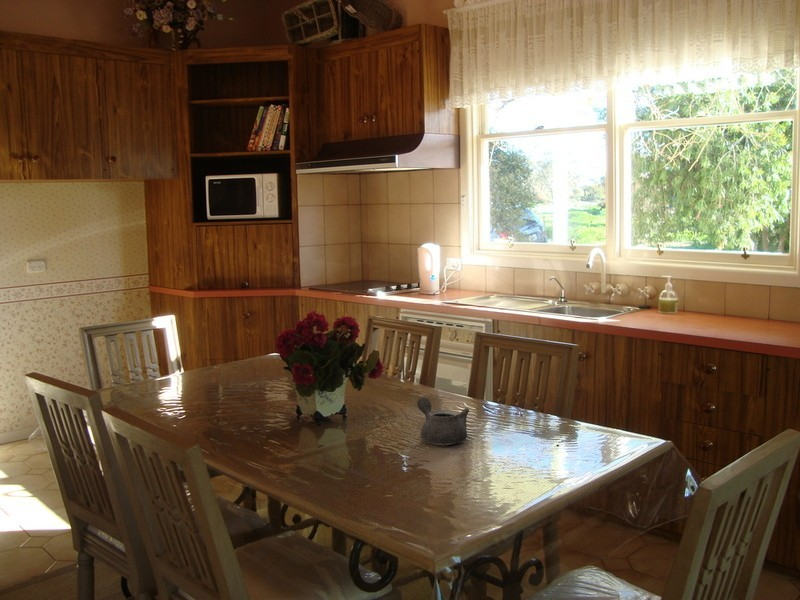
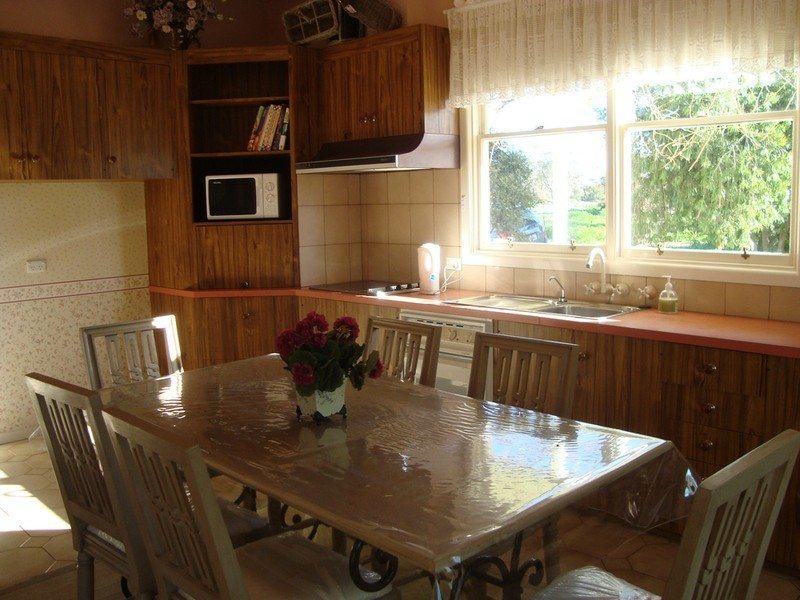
- teapot (440, 419)
